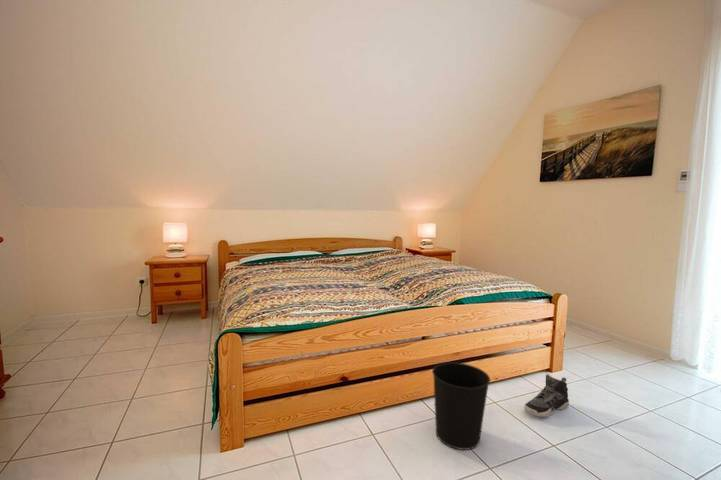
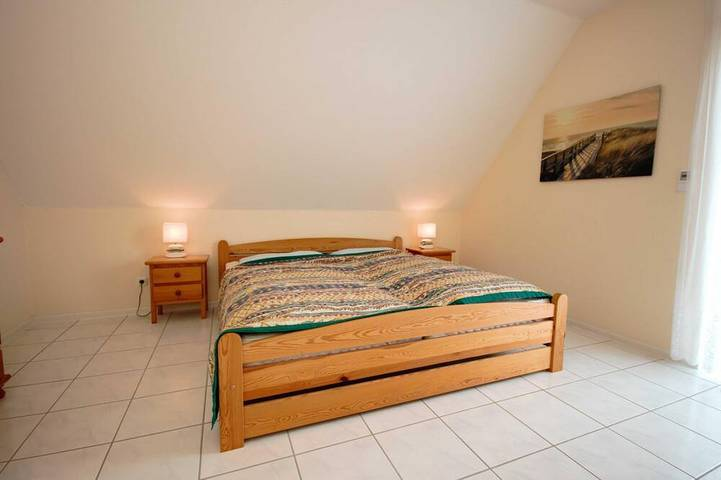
- wastebasket (459, 405)
- sneaker (546, 393)
